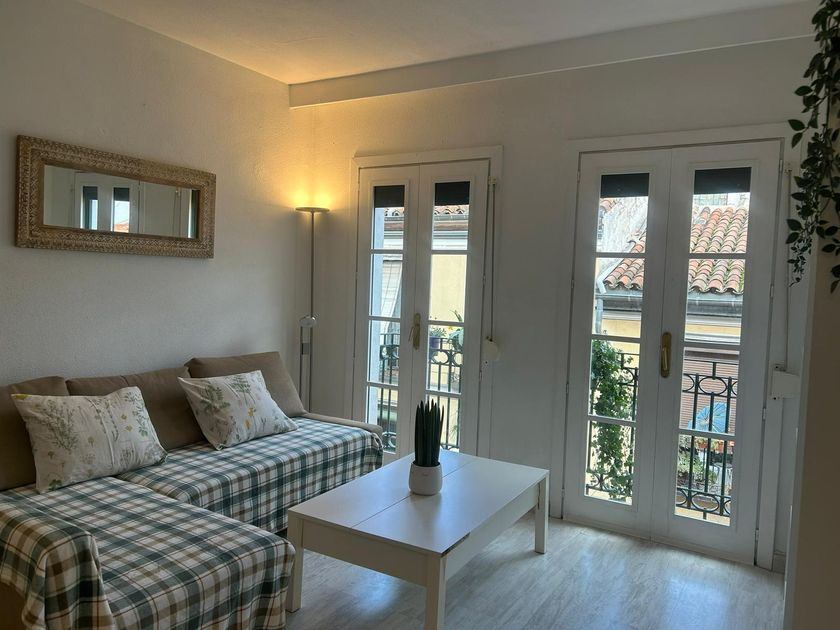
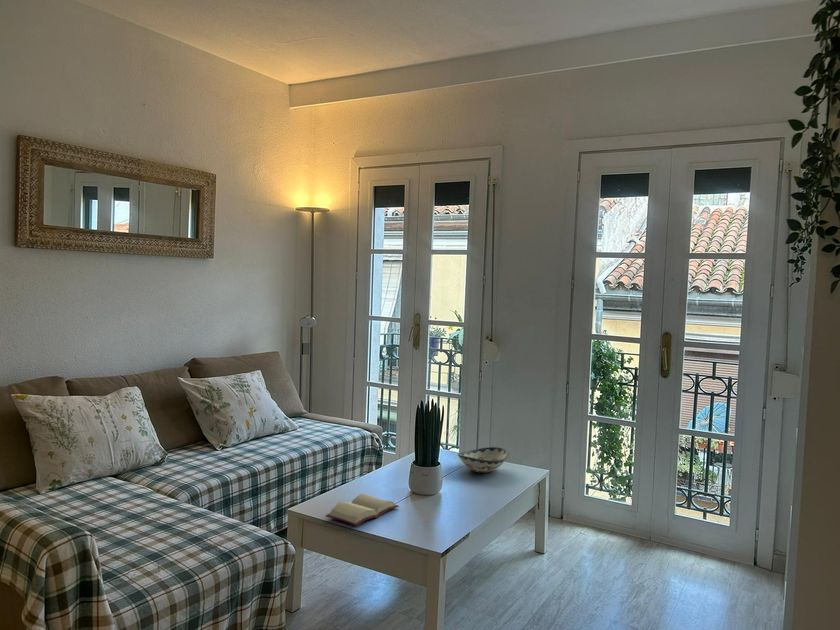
+ hardback book (363, 507)
+ decorative bowl (482, 461)
